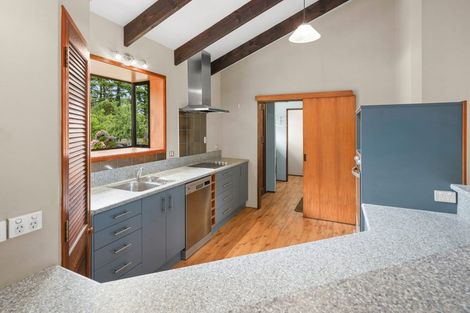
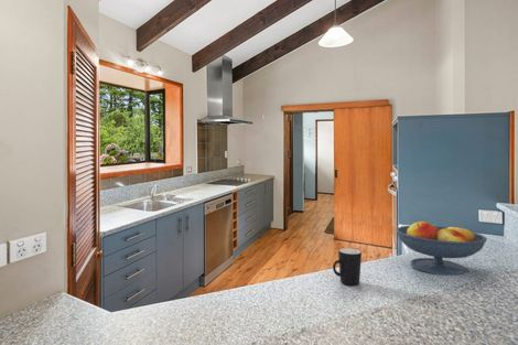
+ mug (346, 267)
+ fruit bowl (438, 244)
